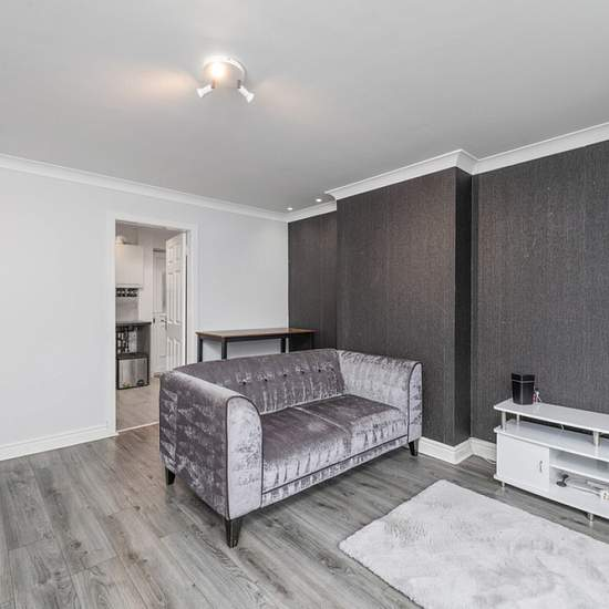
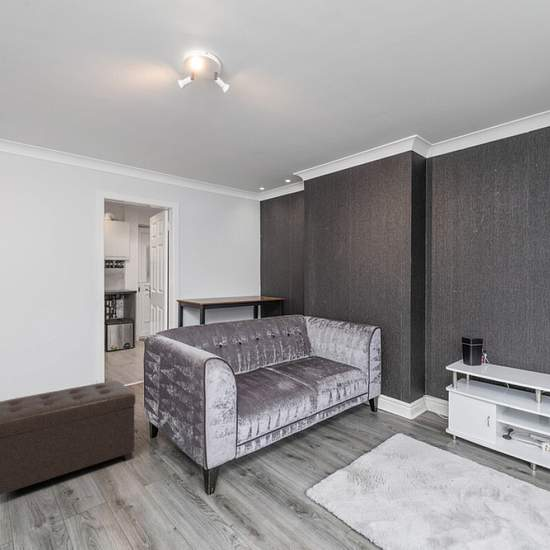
+ ottoman (60, 431)
